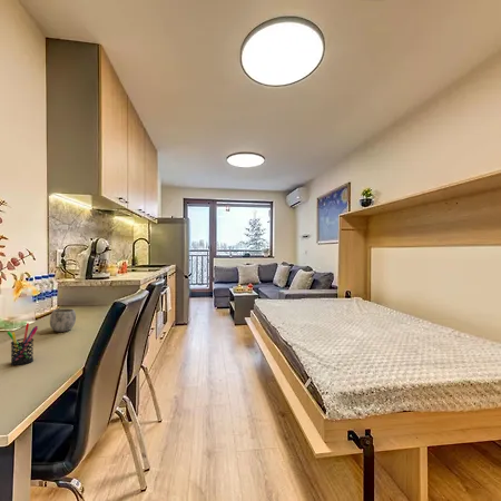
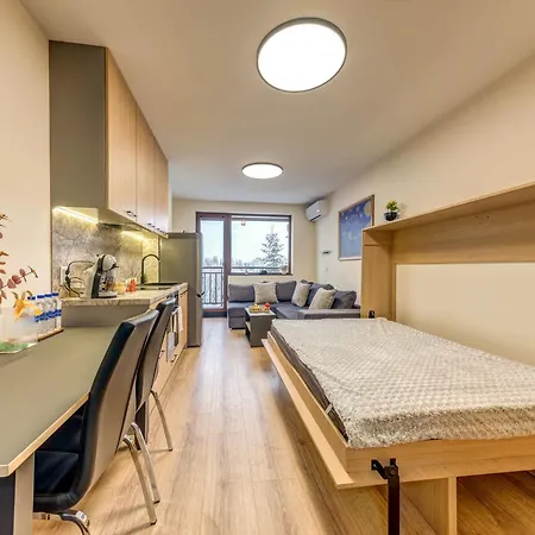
- pen holder (20, 343)
- mug (62, 318)
